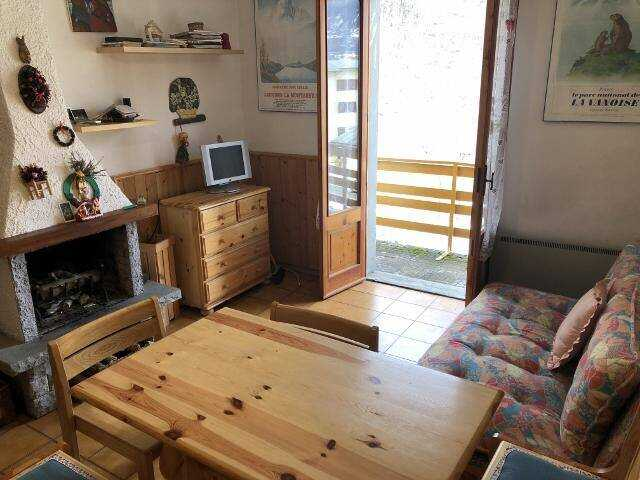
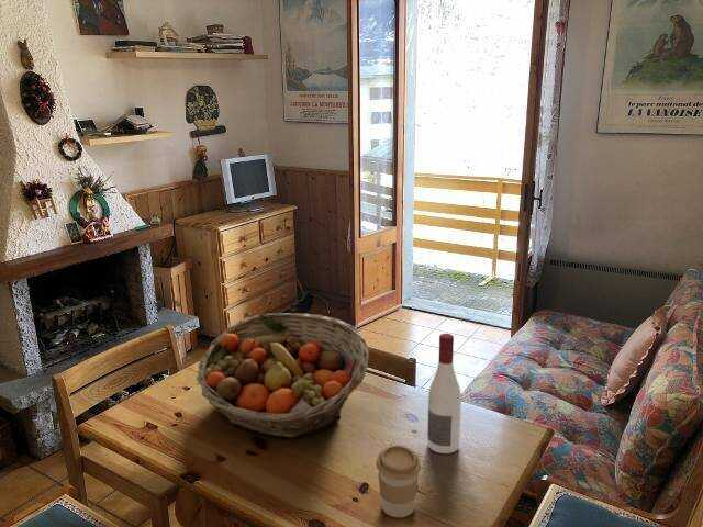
+ fruit basket (282, 371)
+ alcohol (445, 392)
+ coffee cup (398, 480)
